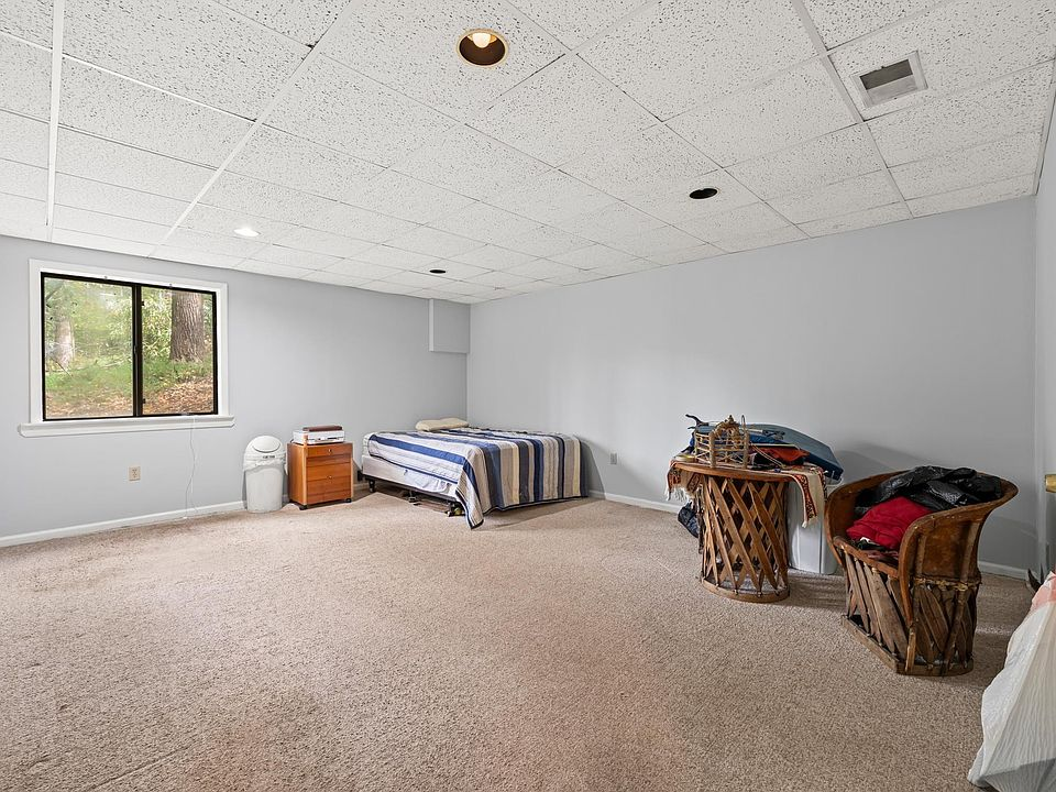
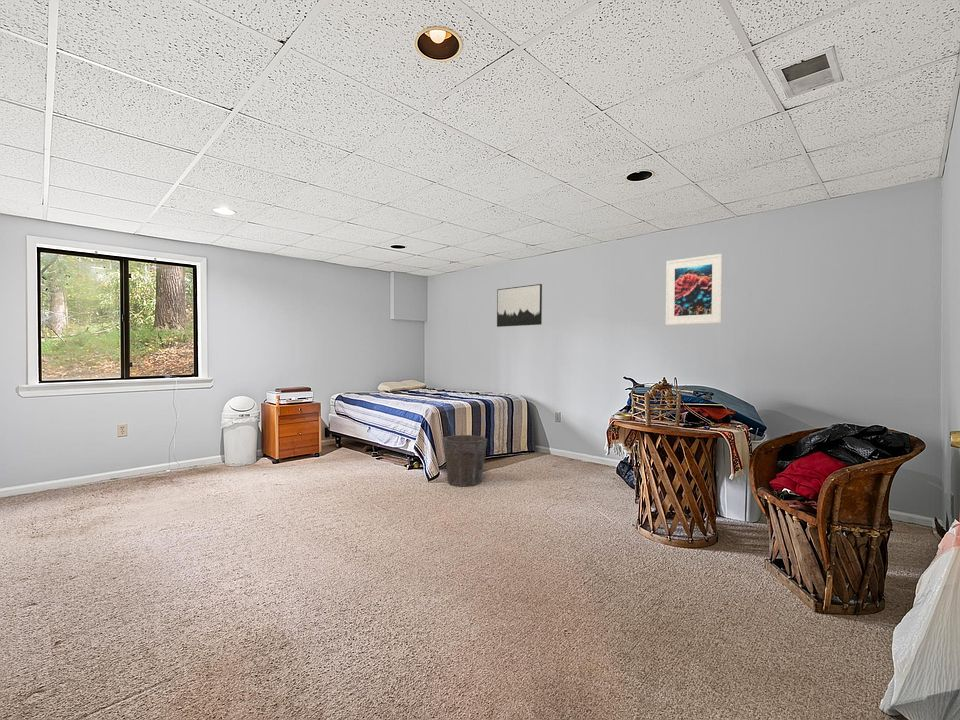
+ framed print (693, 290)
+ waste bin (464, 460)
+ wall art (518, 306)
